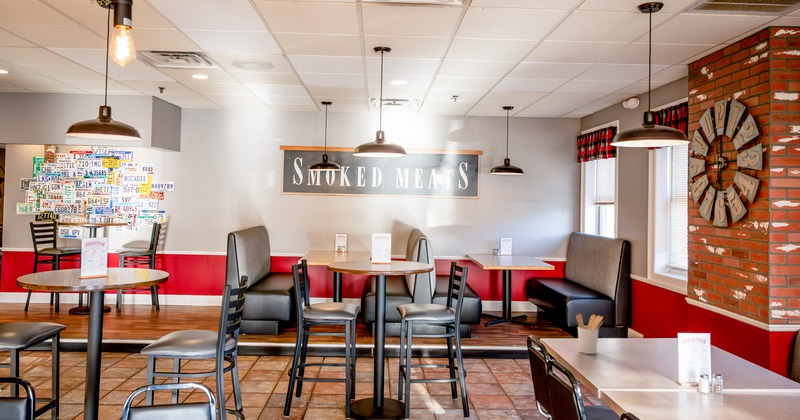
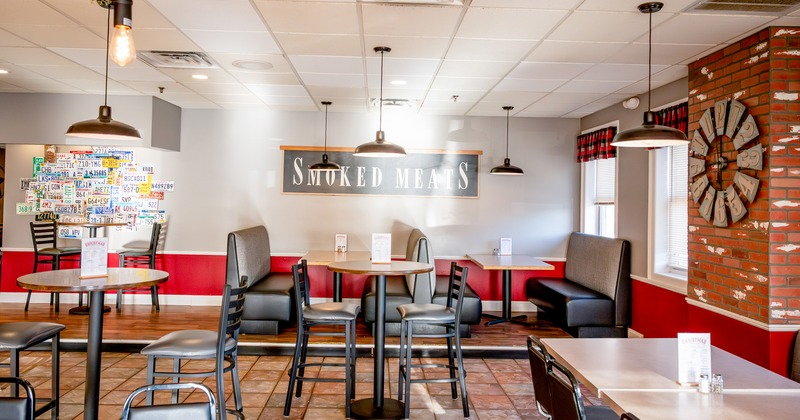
- utensil holder (590, 333)
